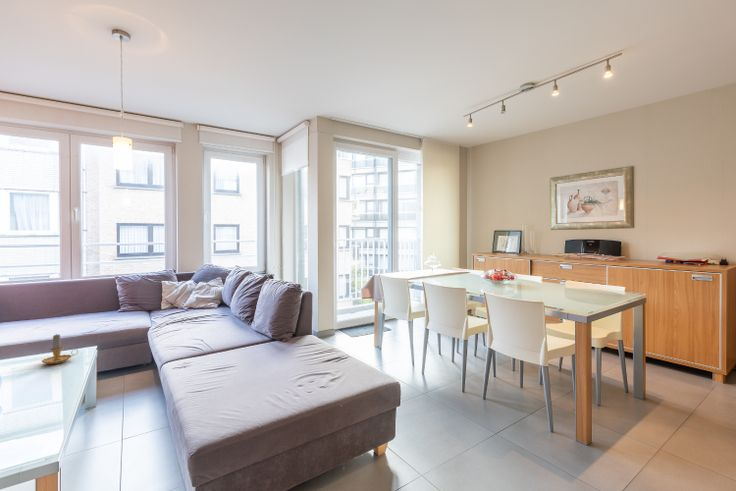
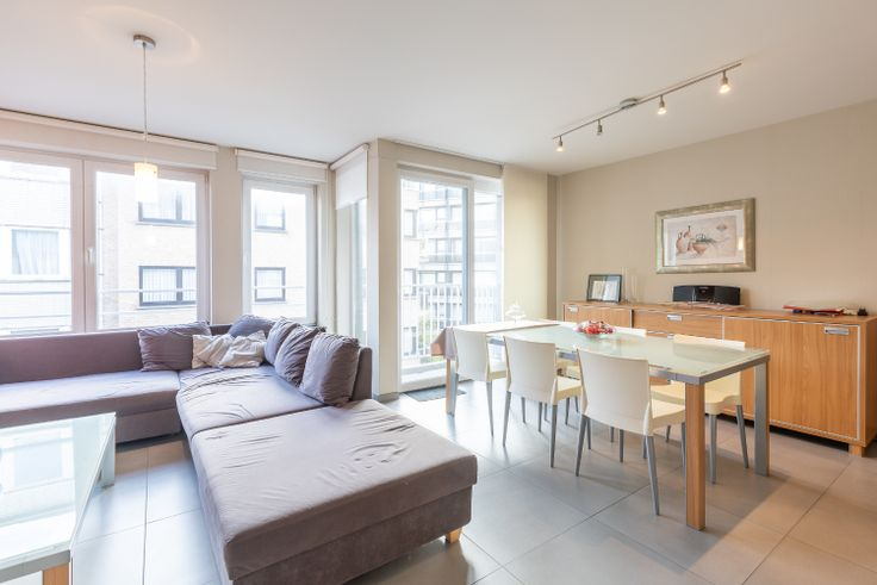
- candle (60, 347)
